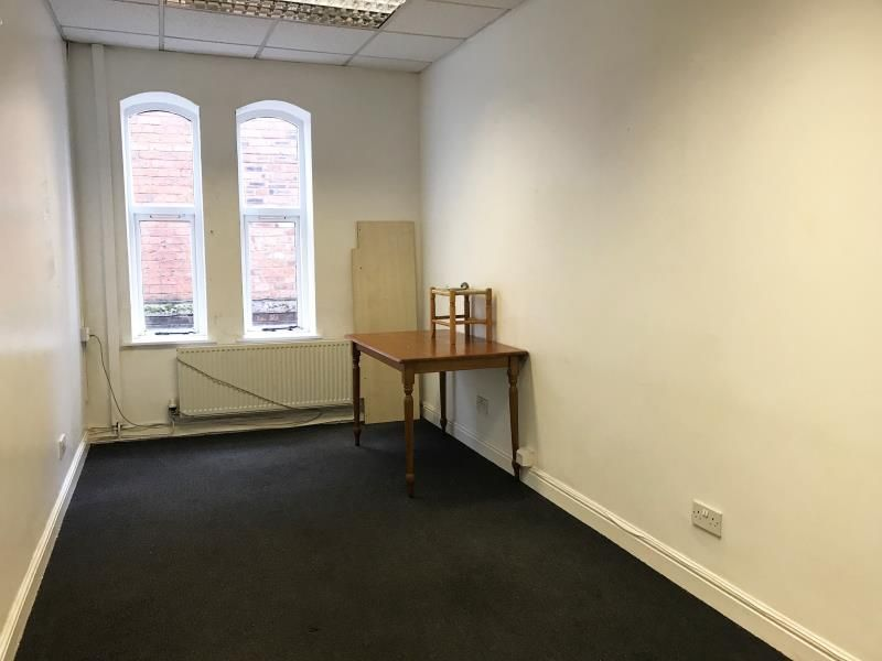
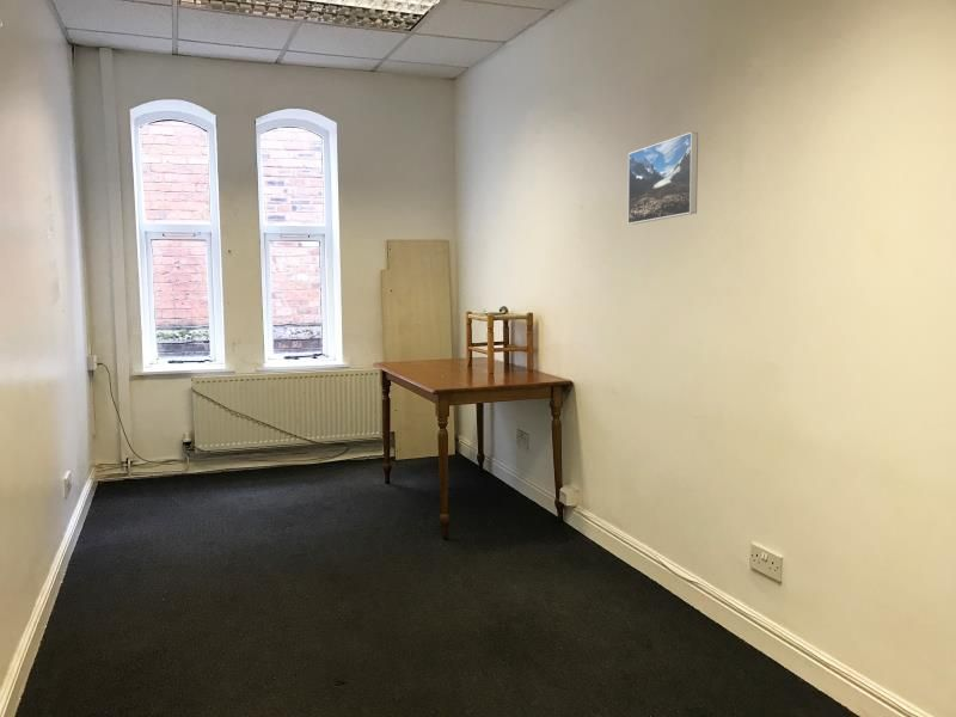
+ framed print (660, 180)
